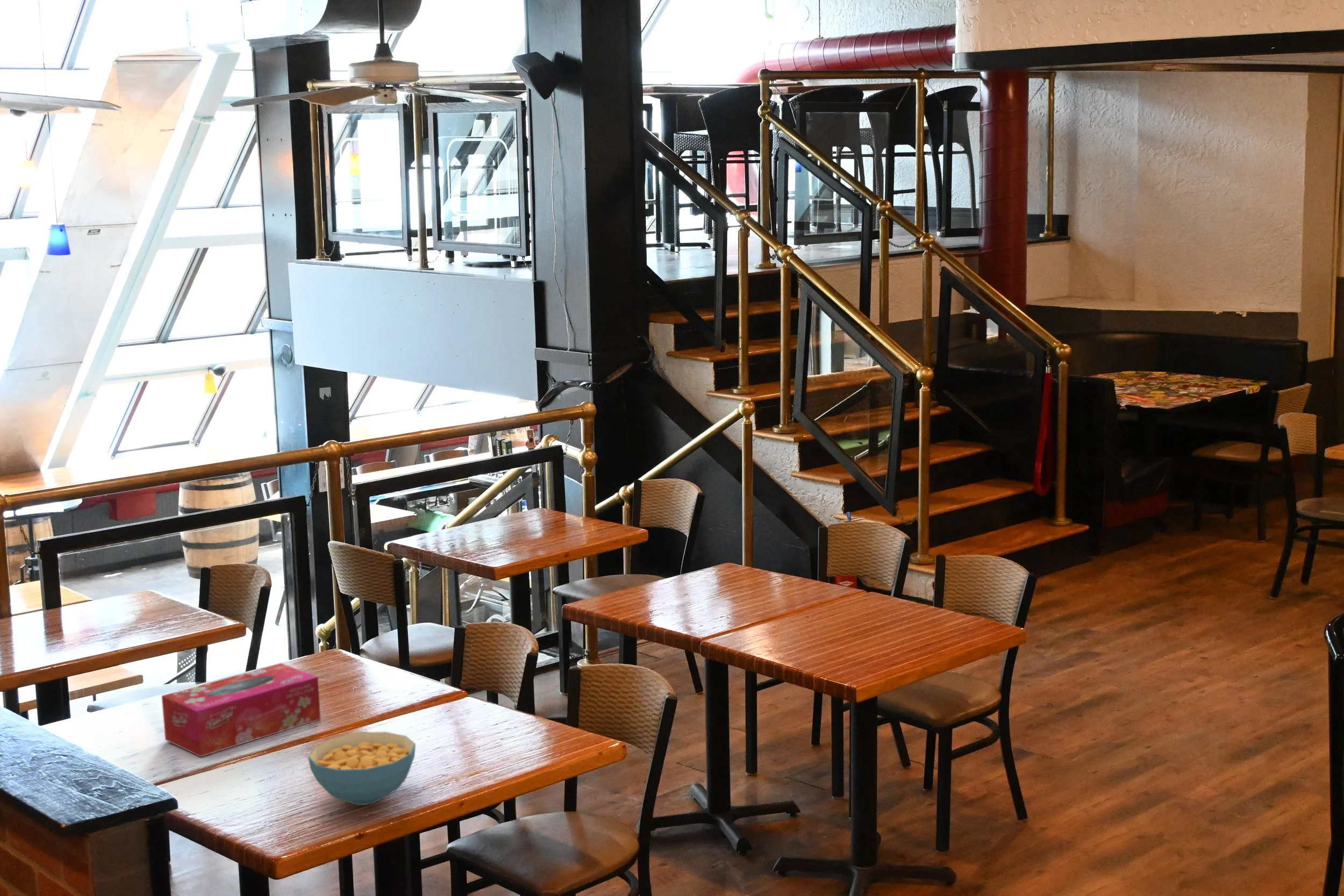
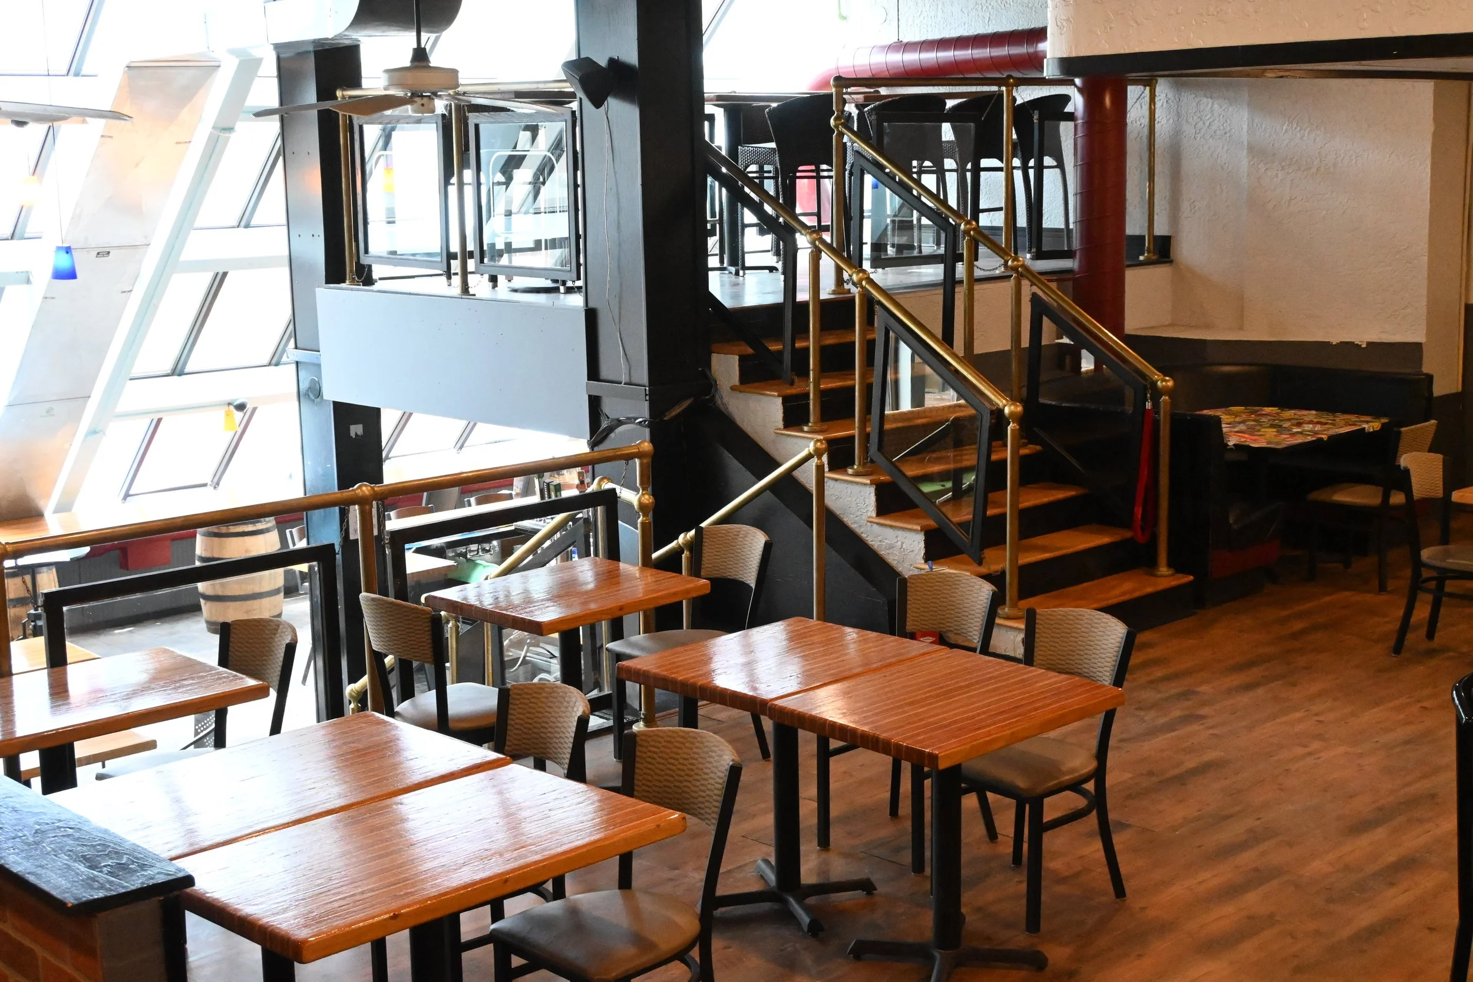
- cereal bowl (363, 775)
- tissue box (242, 707)
